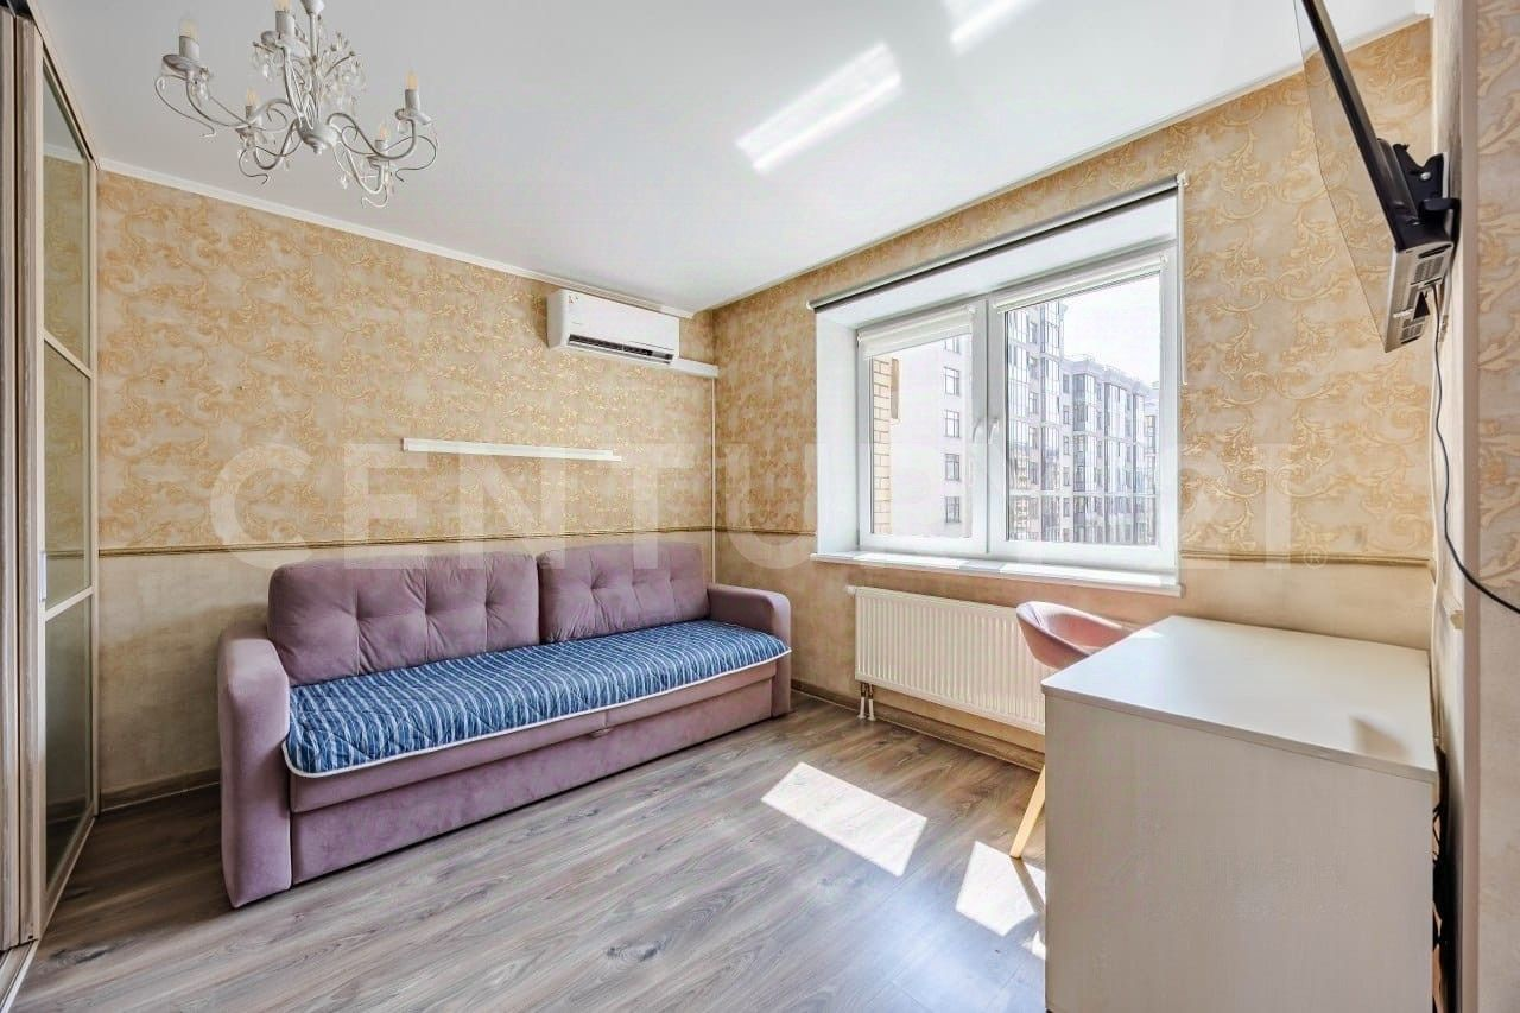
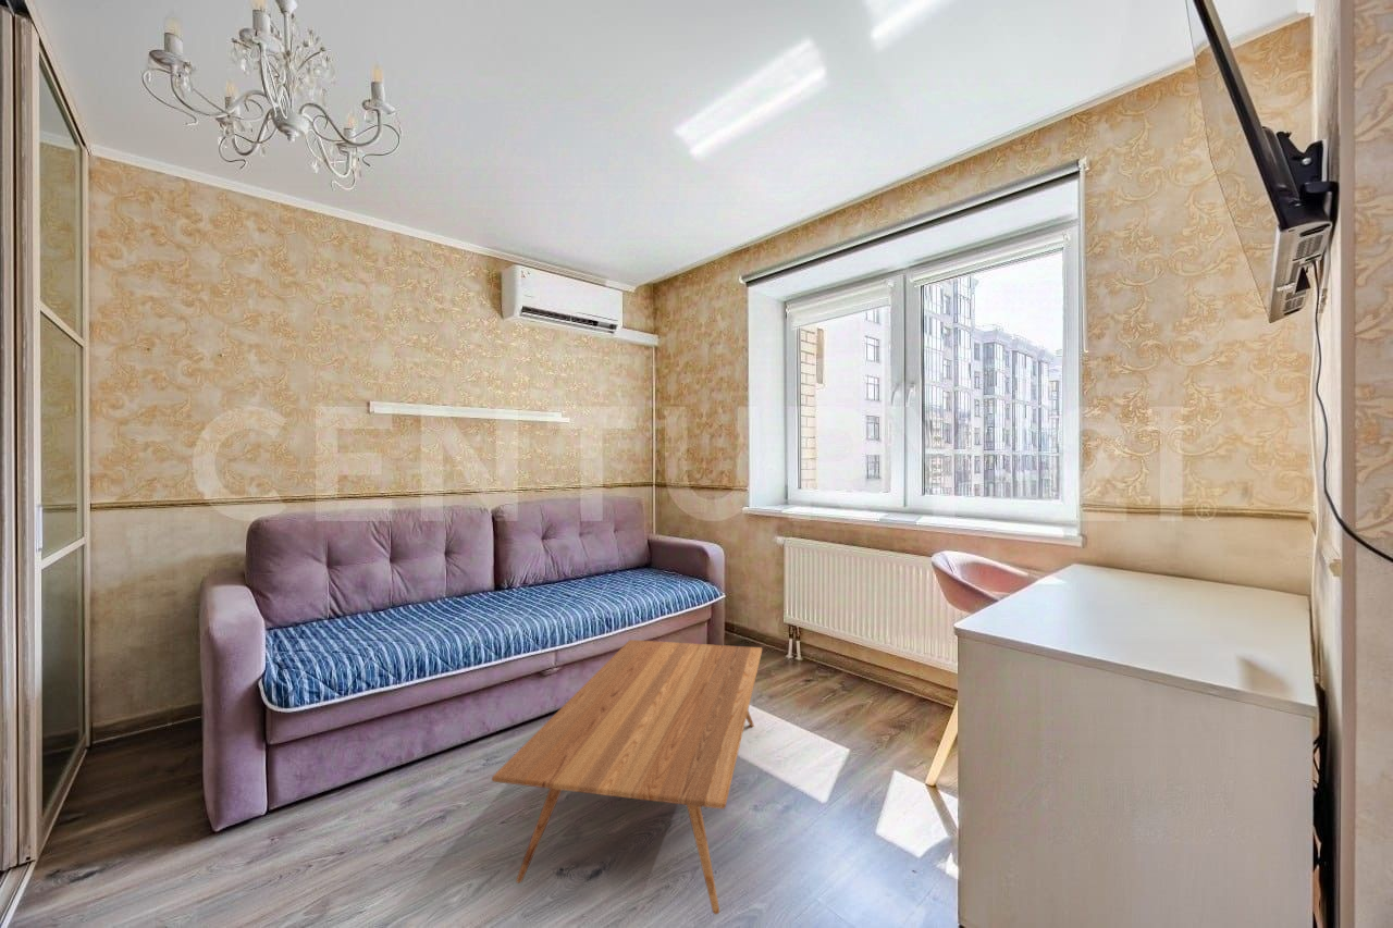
+ coffee table (662, 741)
